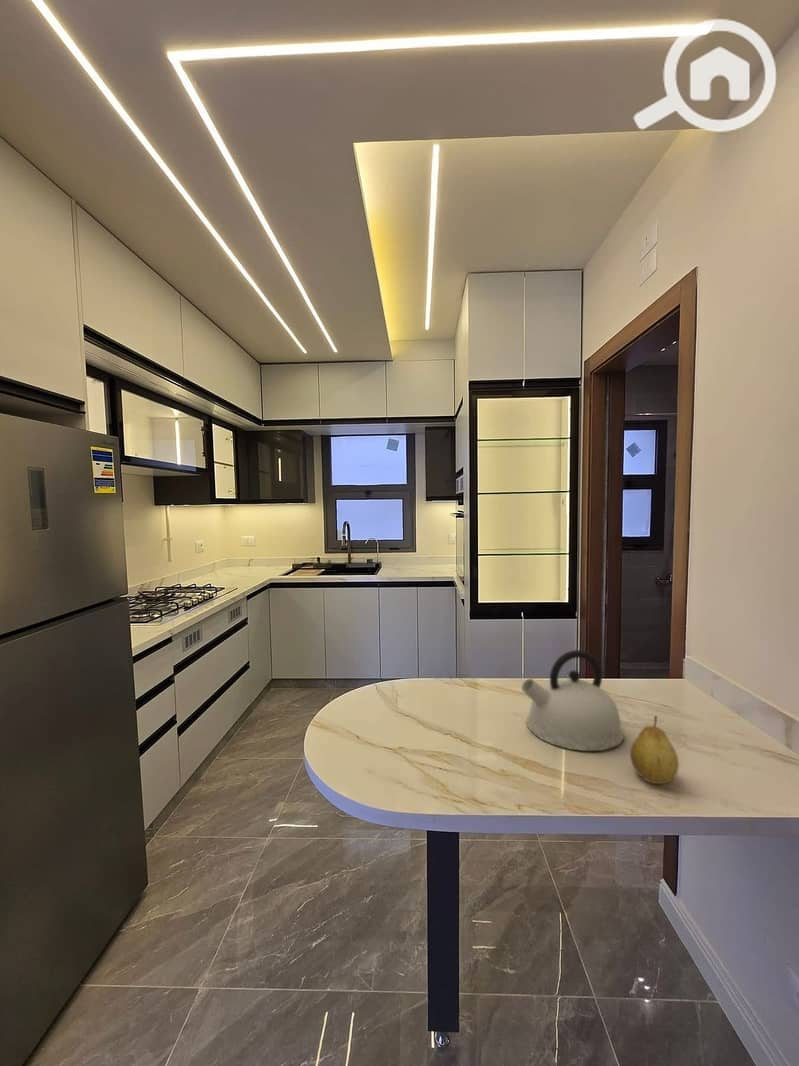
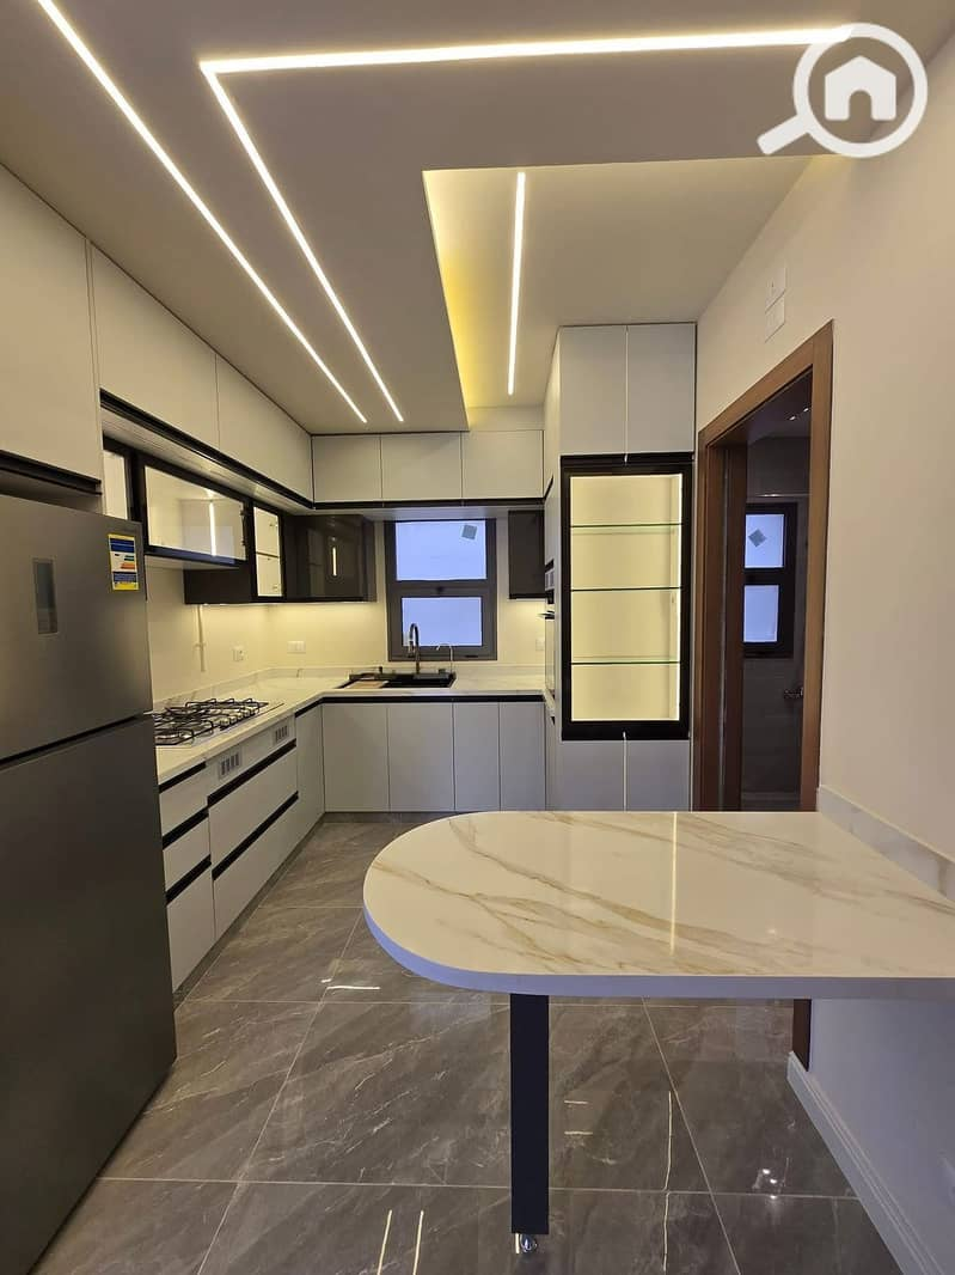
- kettle (570, 689)
- fruit (654, 749)
